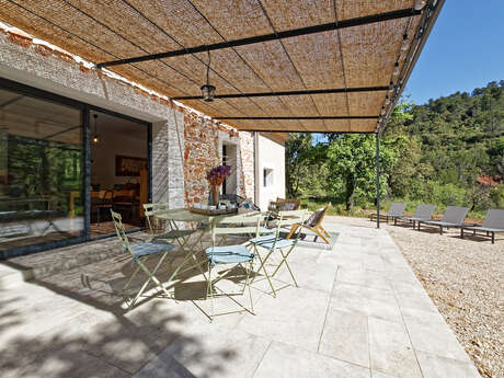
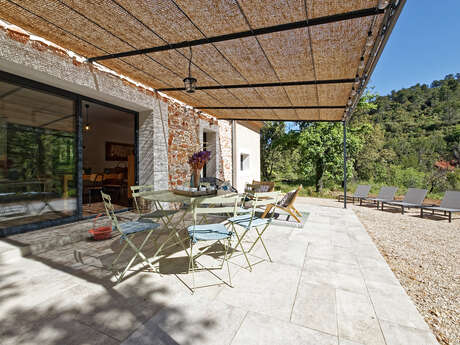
+ basket (102, 227)
